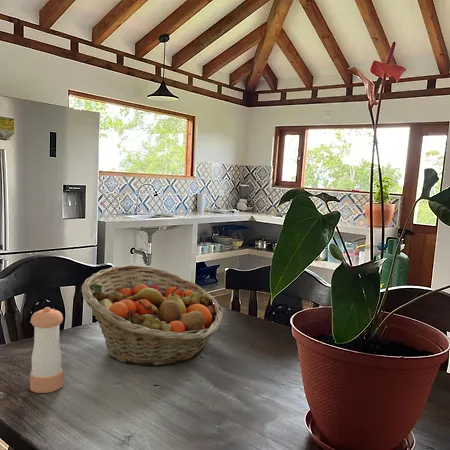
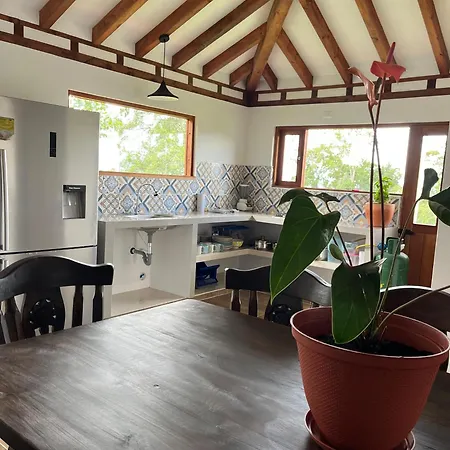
- fruit basket (155, 310)
- pepper shaker (46, 347)
